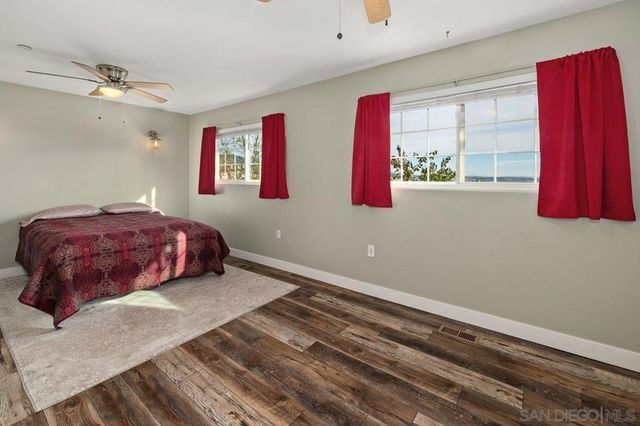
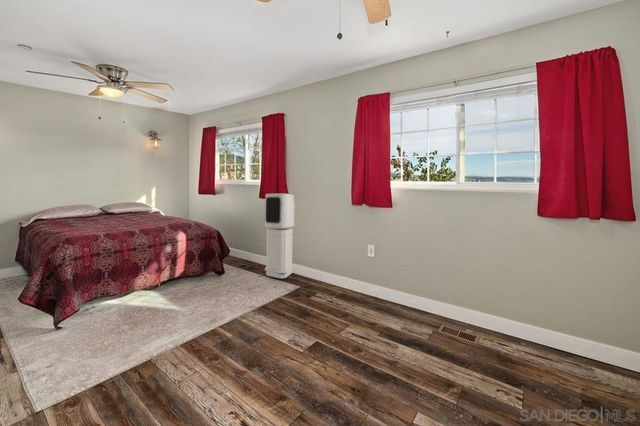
+ air purifier (283, 234)
